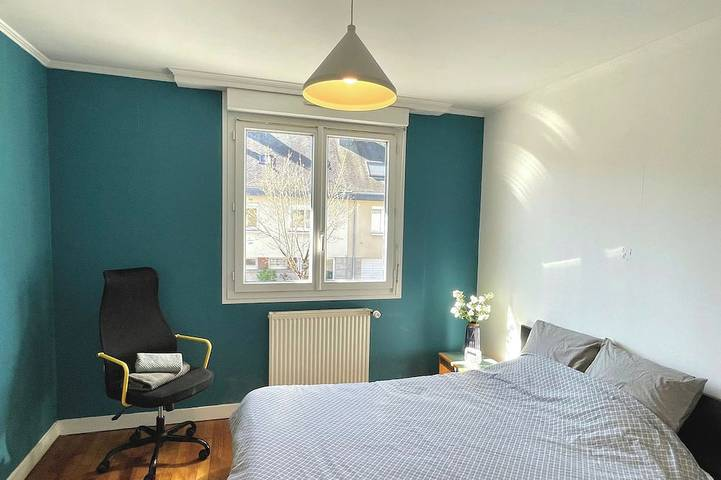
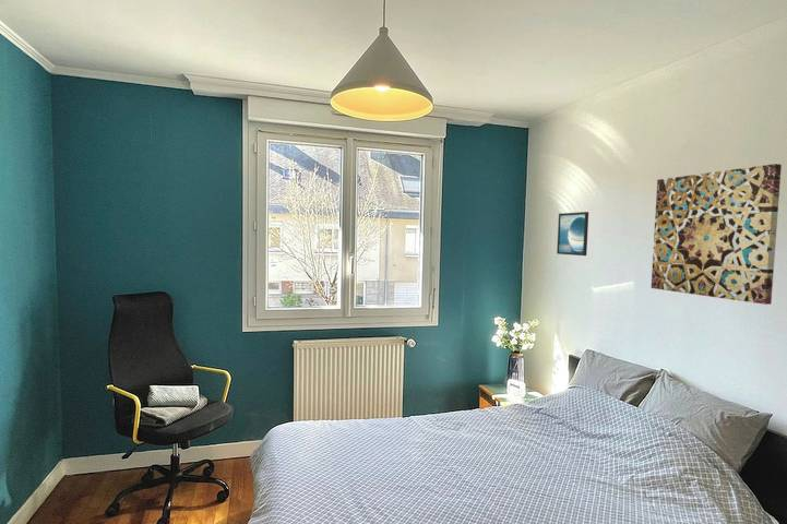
+ wall art (707, 234)
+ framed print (572, 234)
